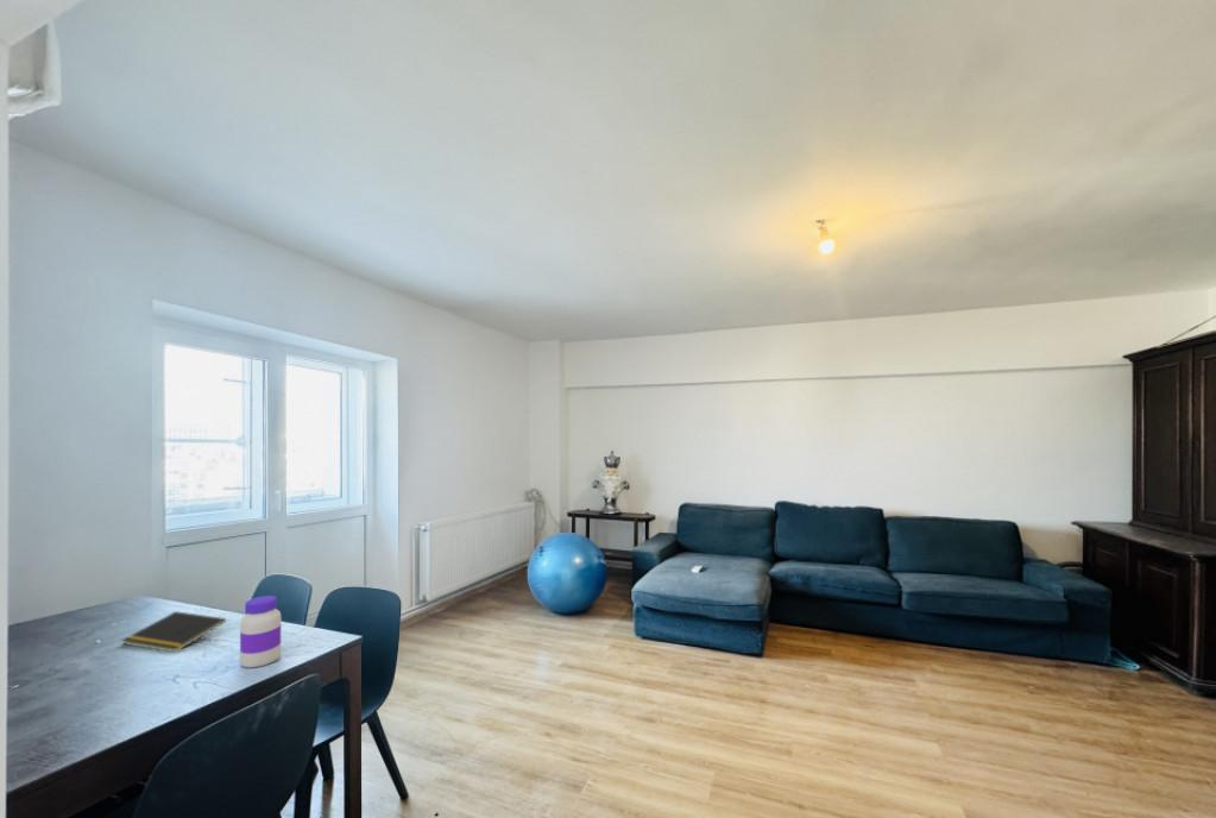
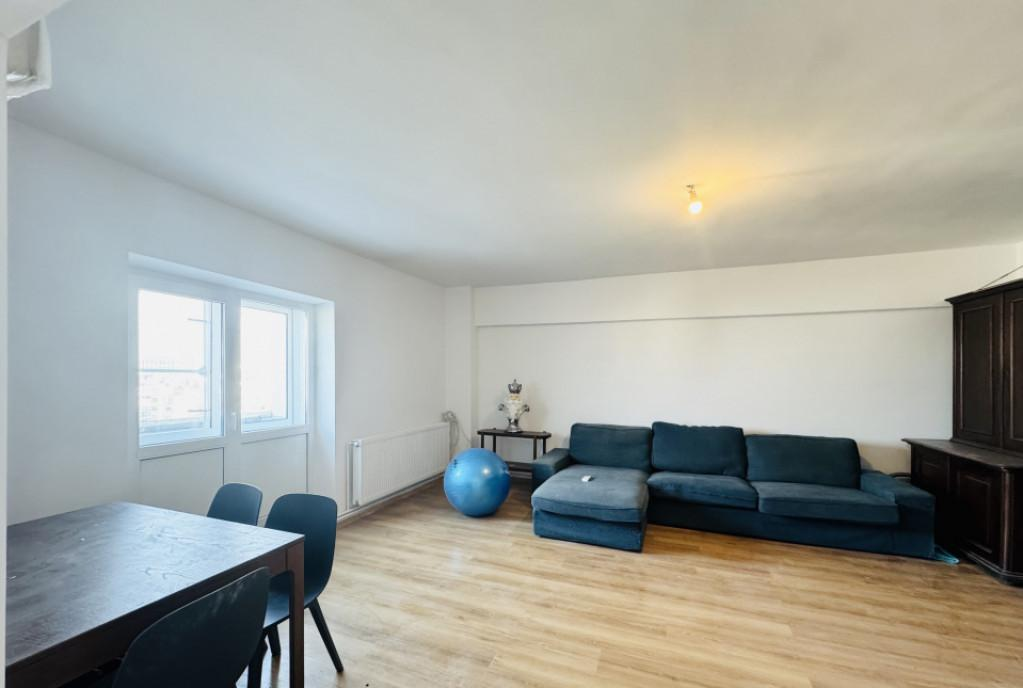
- notepad (175, 630)
- jar (260, 630)
